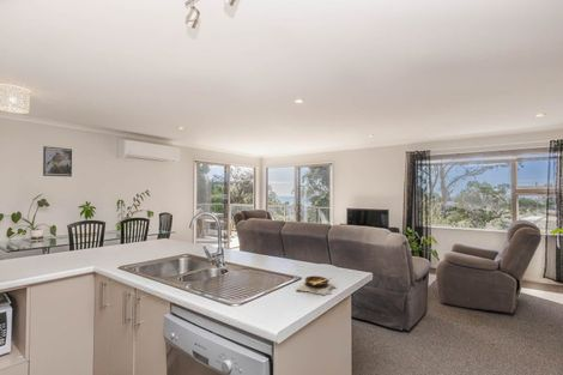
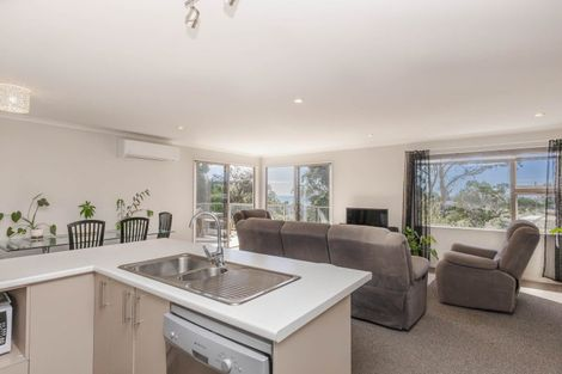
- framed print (57, 162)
- soup bowl (315, 284)
